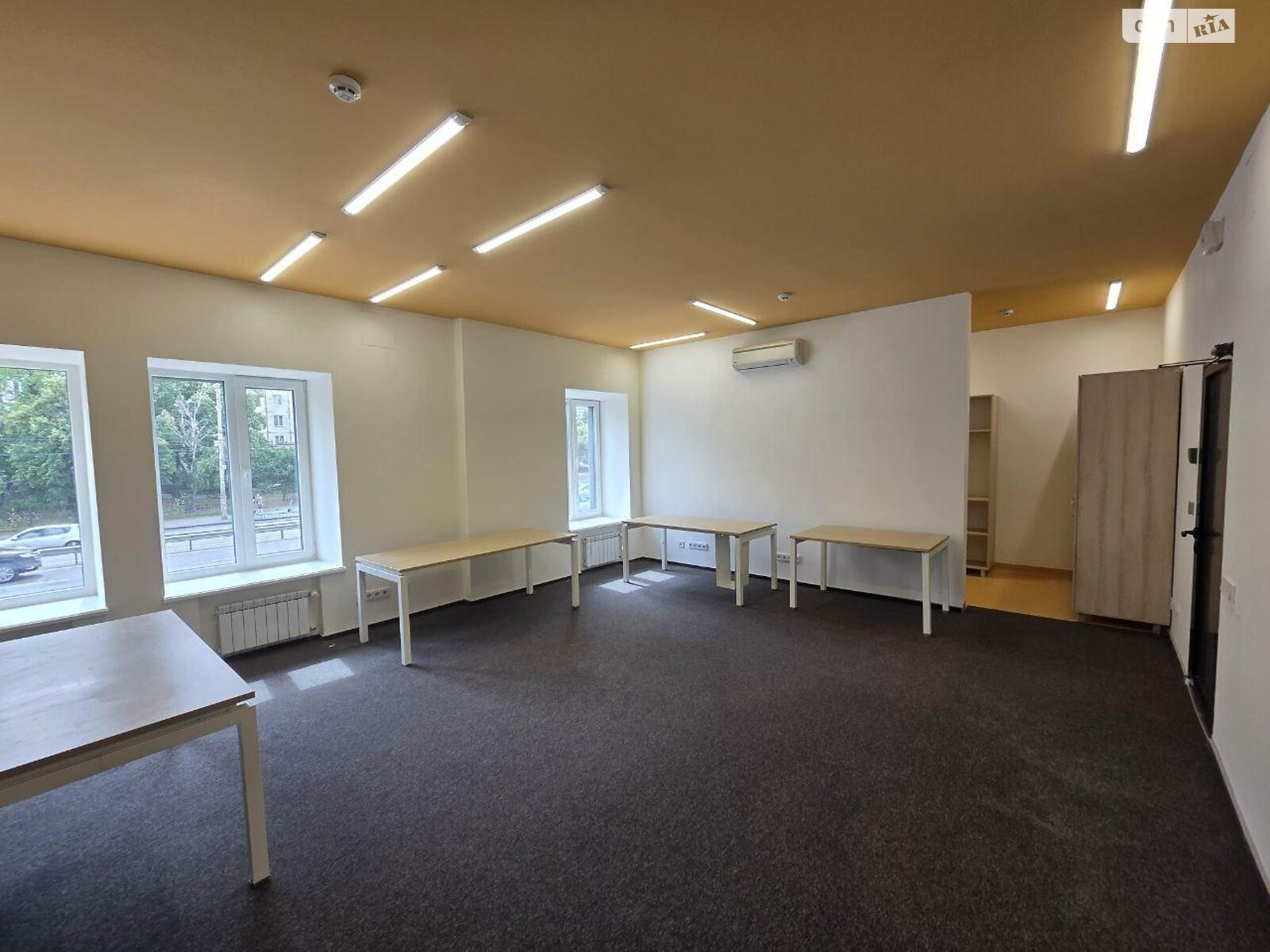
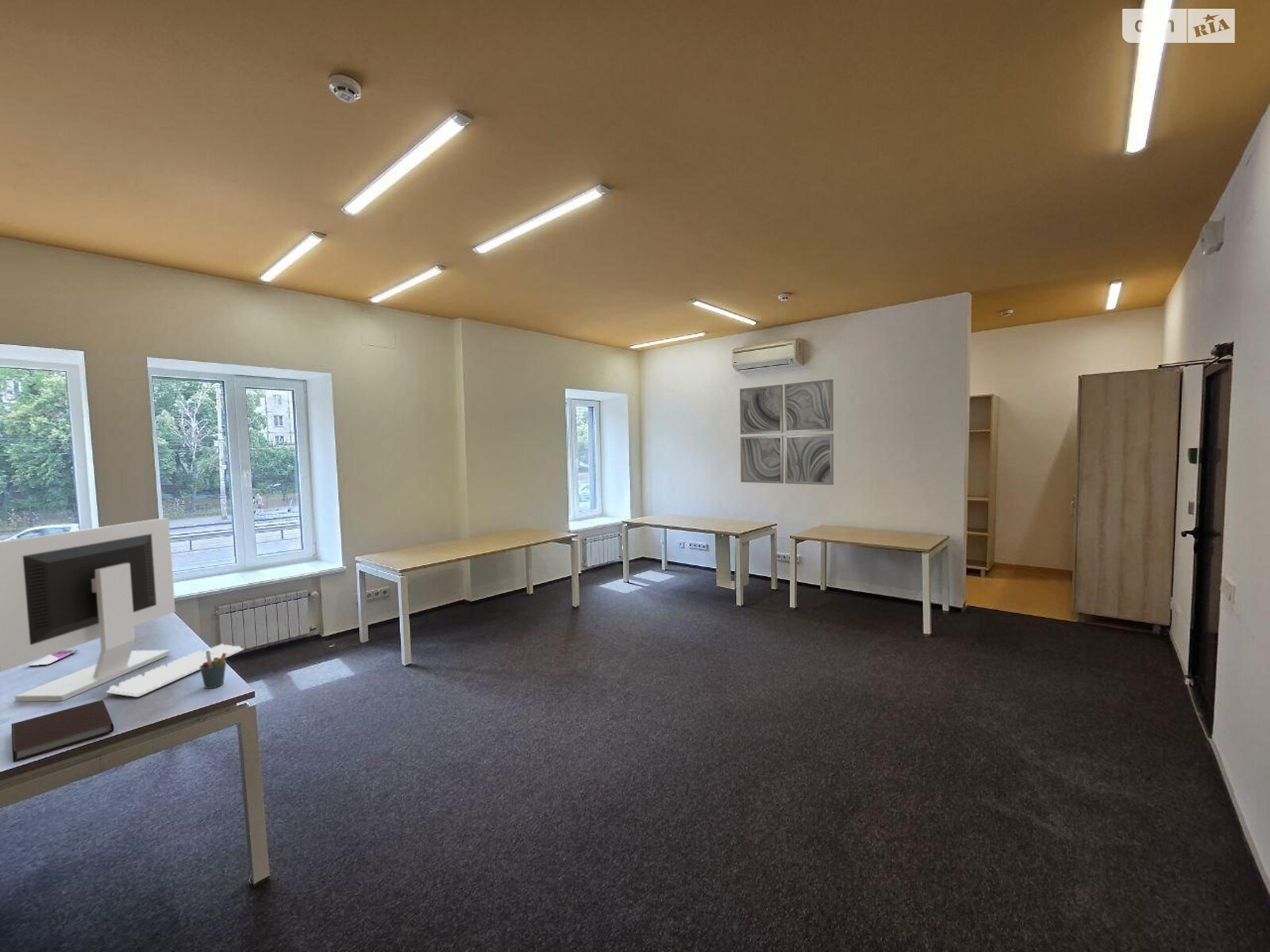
+ wall art (783, 432)
+ keyboard (182, 667)
+ smartphone (54, 657)
+ computer monitor (95, 602)
+ pen holder (214, 669)
+ notebook (62, 727)
